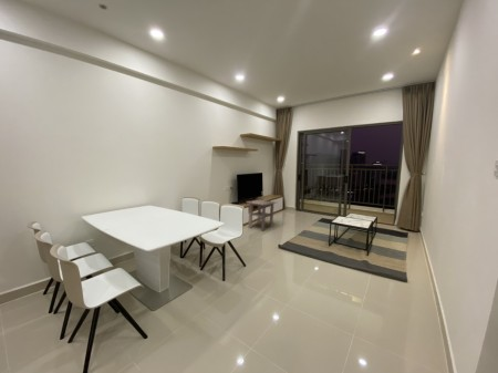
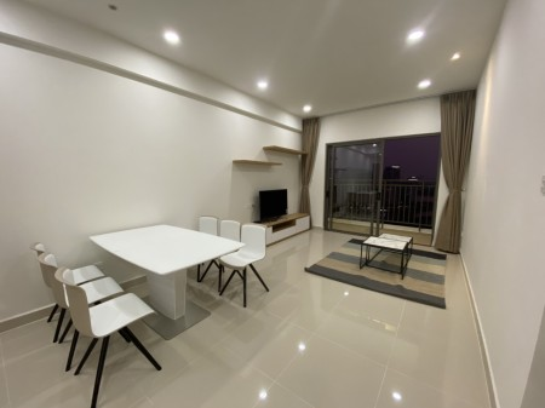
- side table (261, 214)
